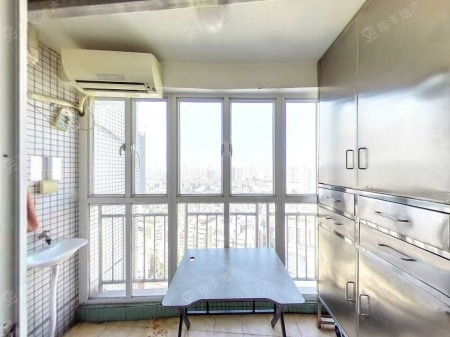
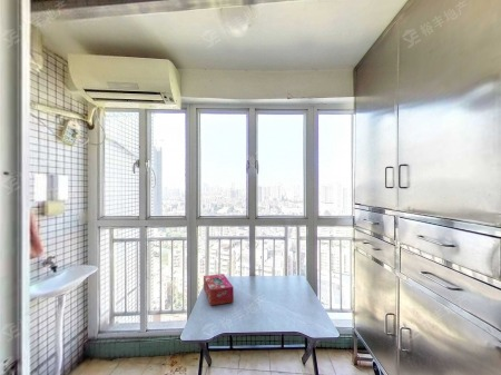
+ tissue box (217, 287)
